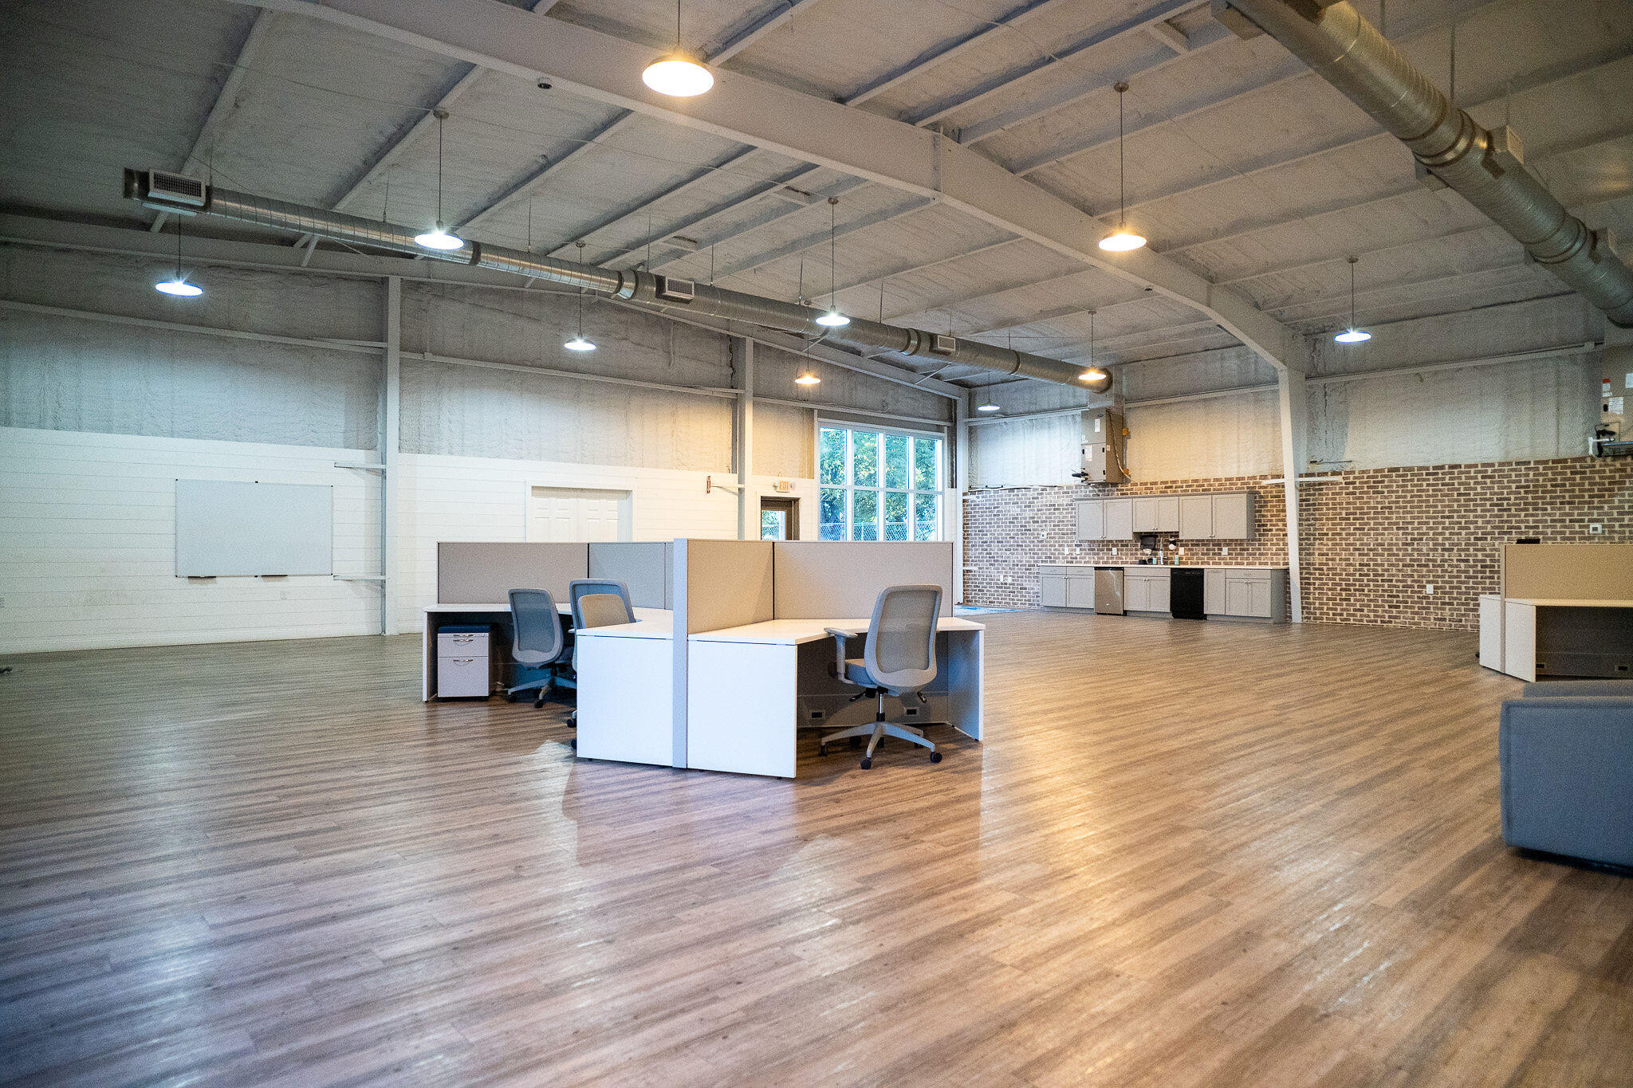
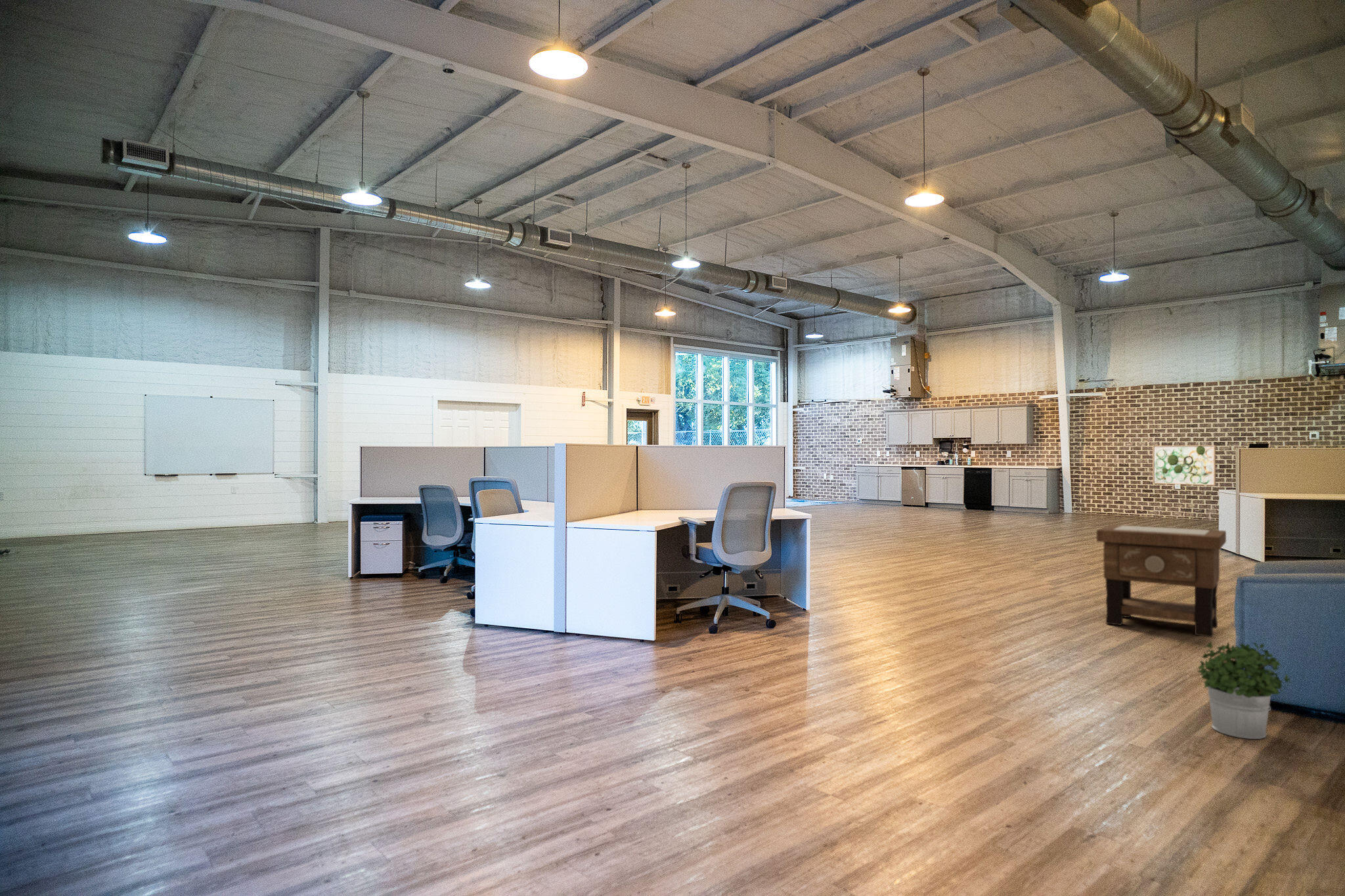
+ wall art (1183, 465)
+ potted plant (1243, 687)
+ side table (1160, 577)
